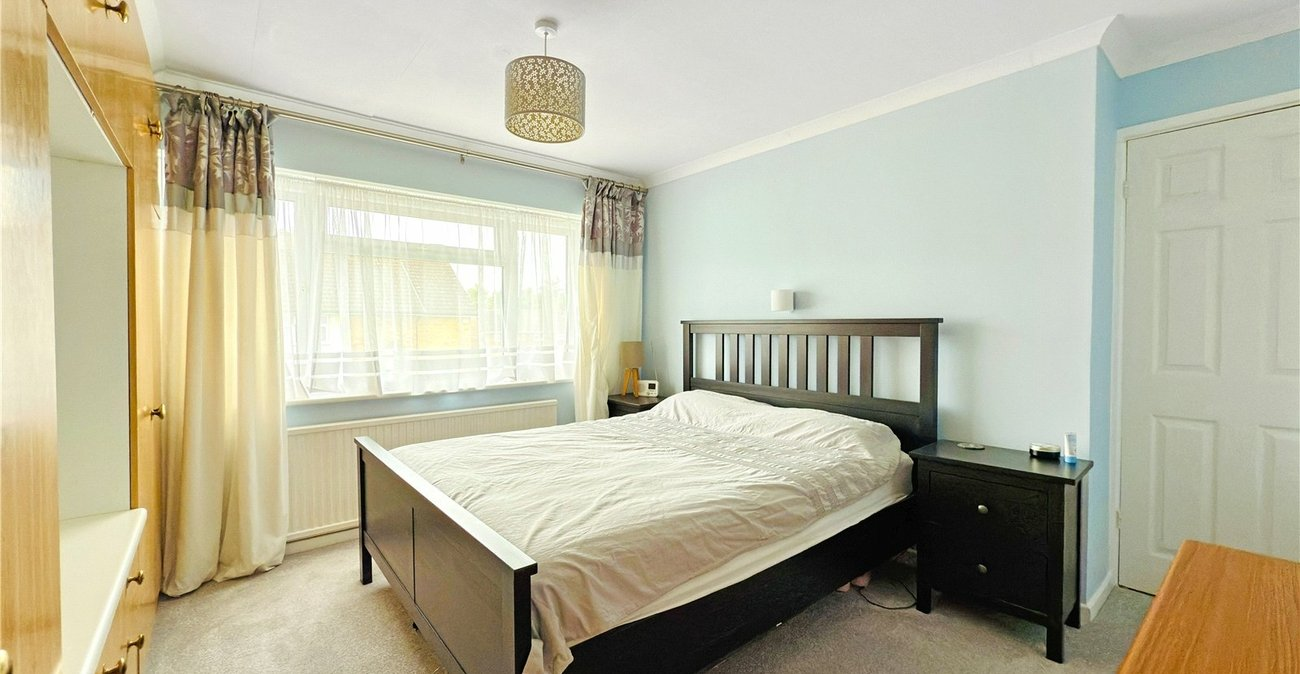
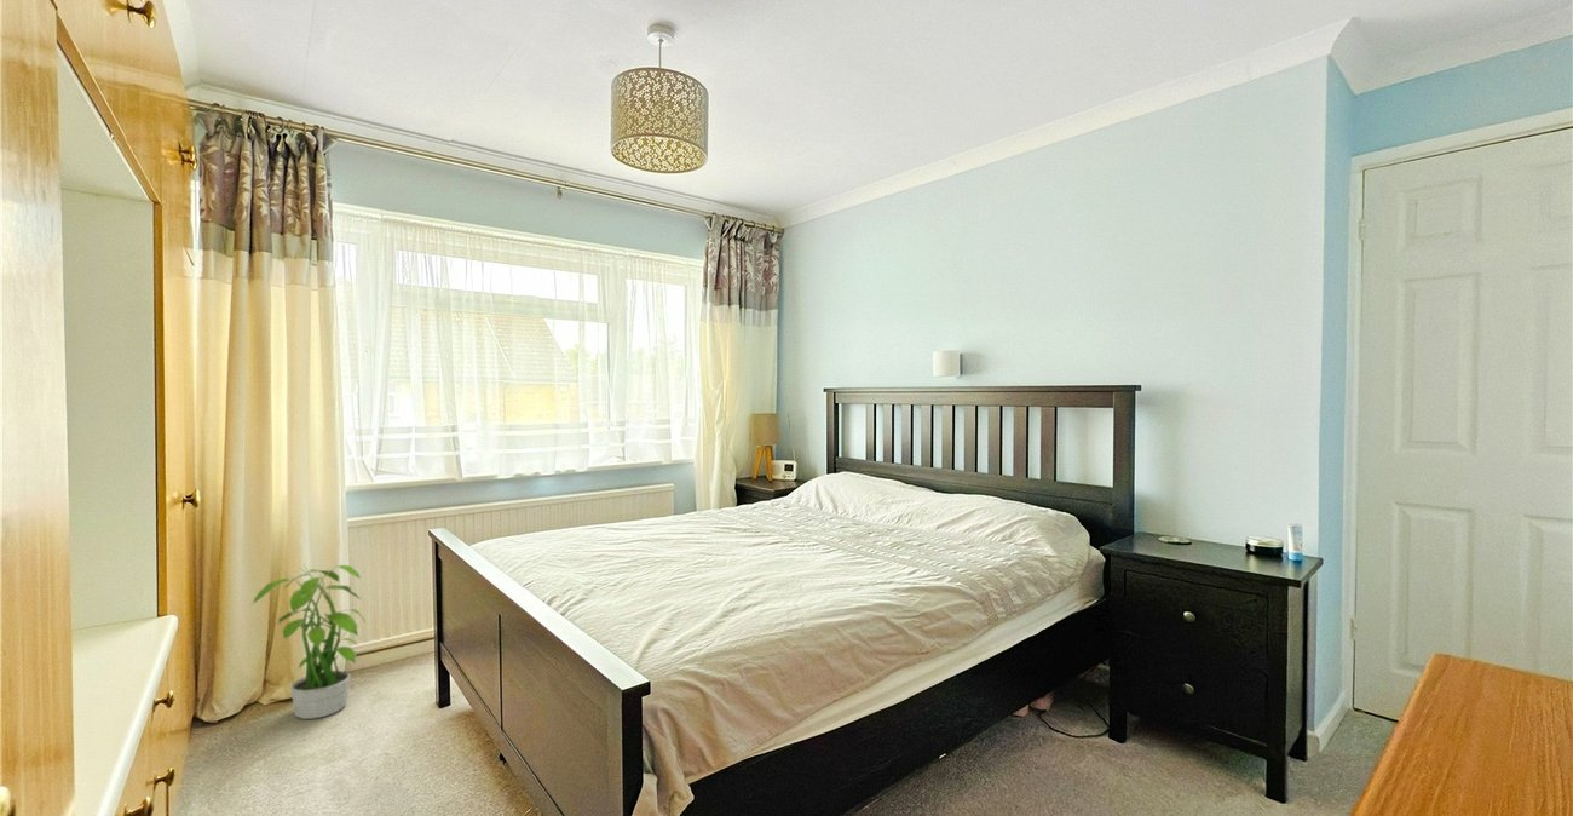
+ potted plant (310, 640)
